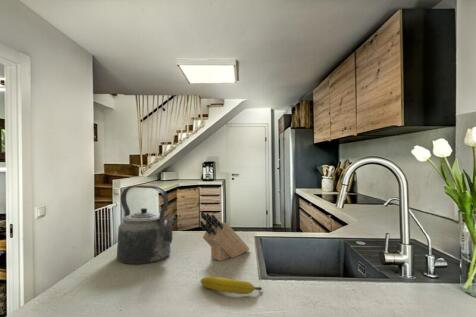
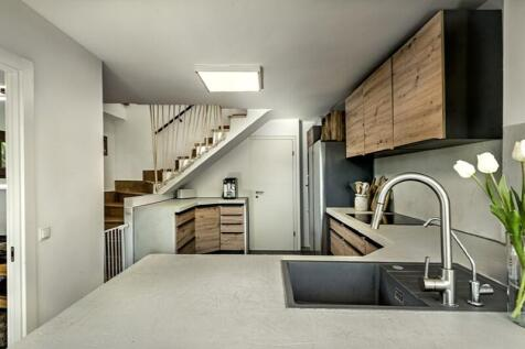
- fruit (227, 283)
- knife block (224, 232)
- kettle (148, 221)
